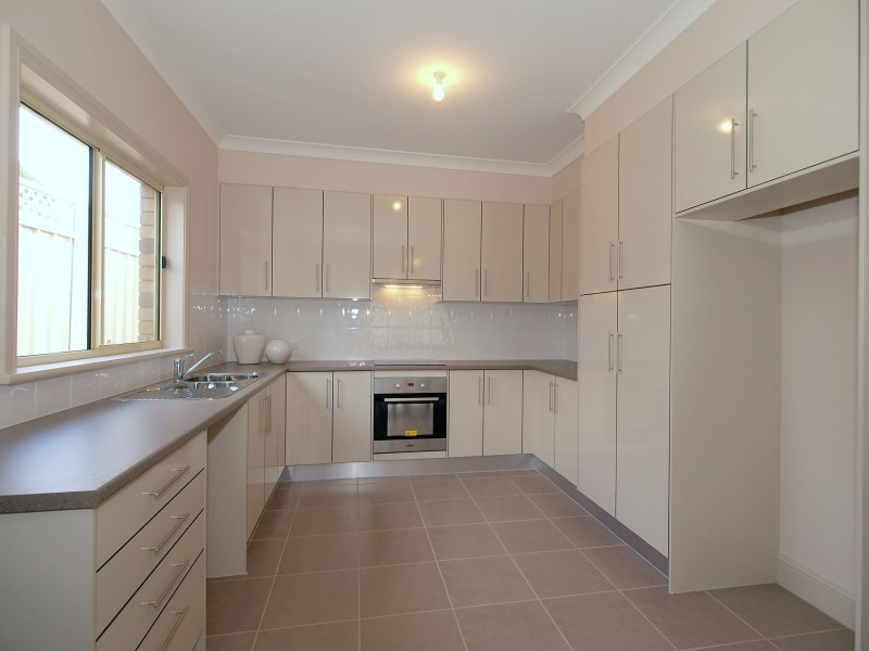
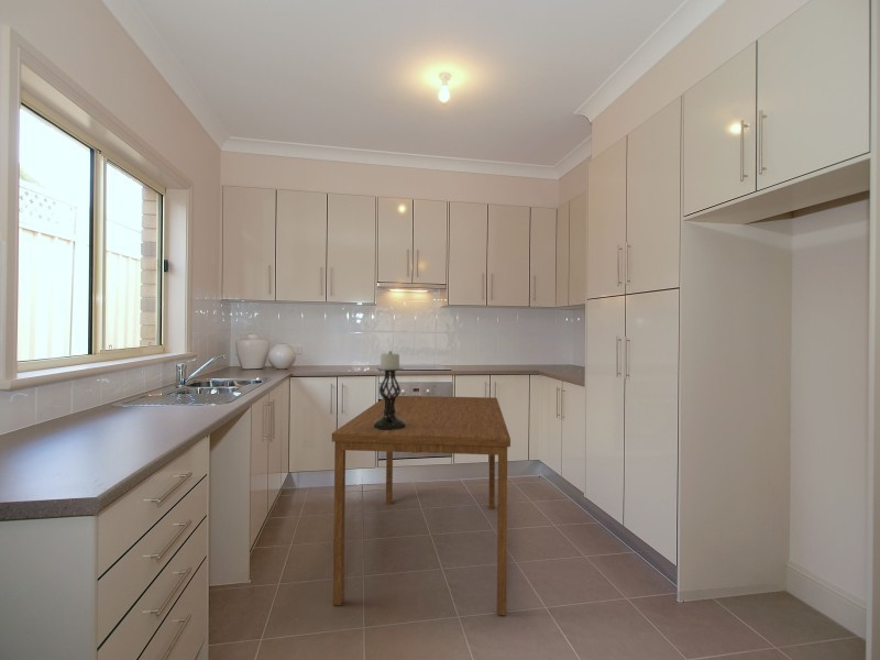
+ candle holder (391, 388)
+ dining table (432, 452)
